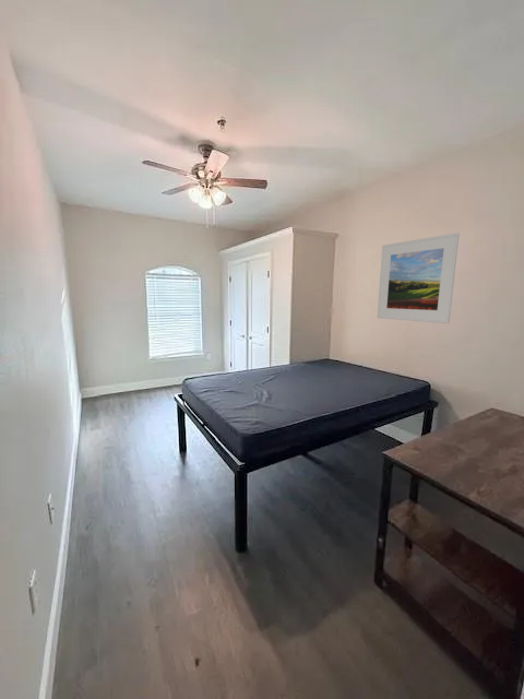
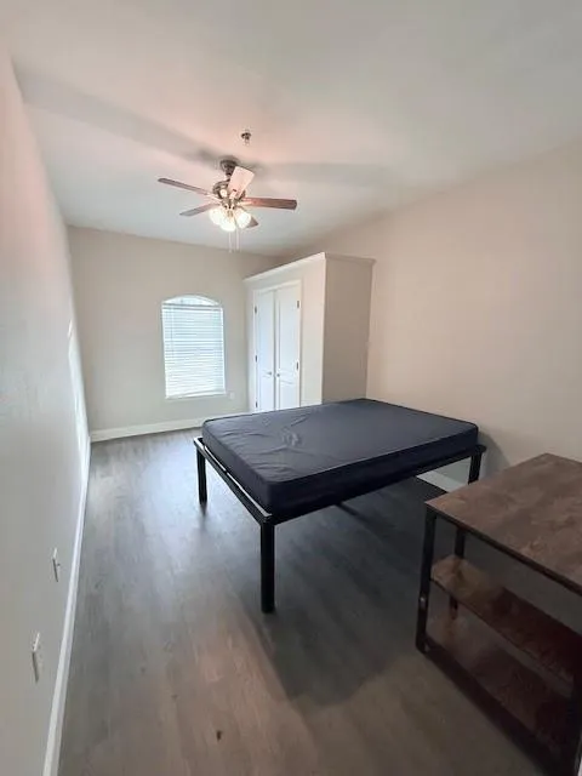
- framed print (413, 281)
